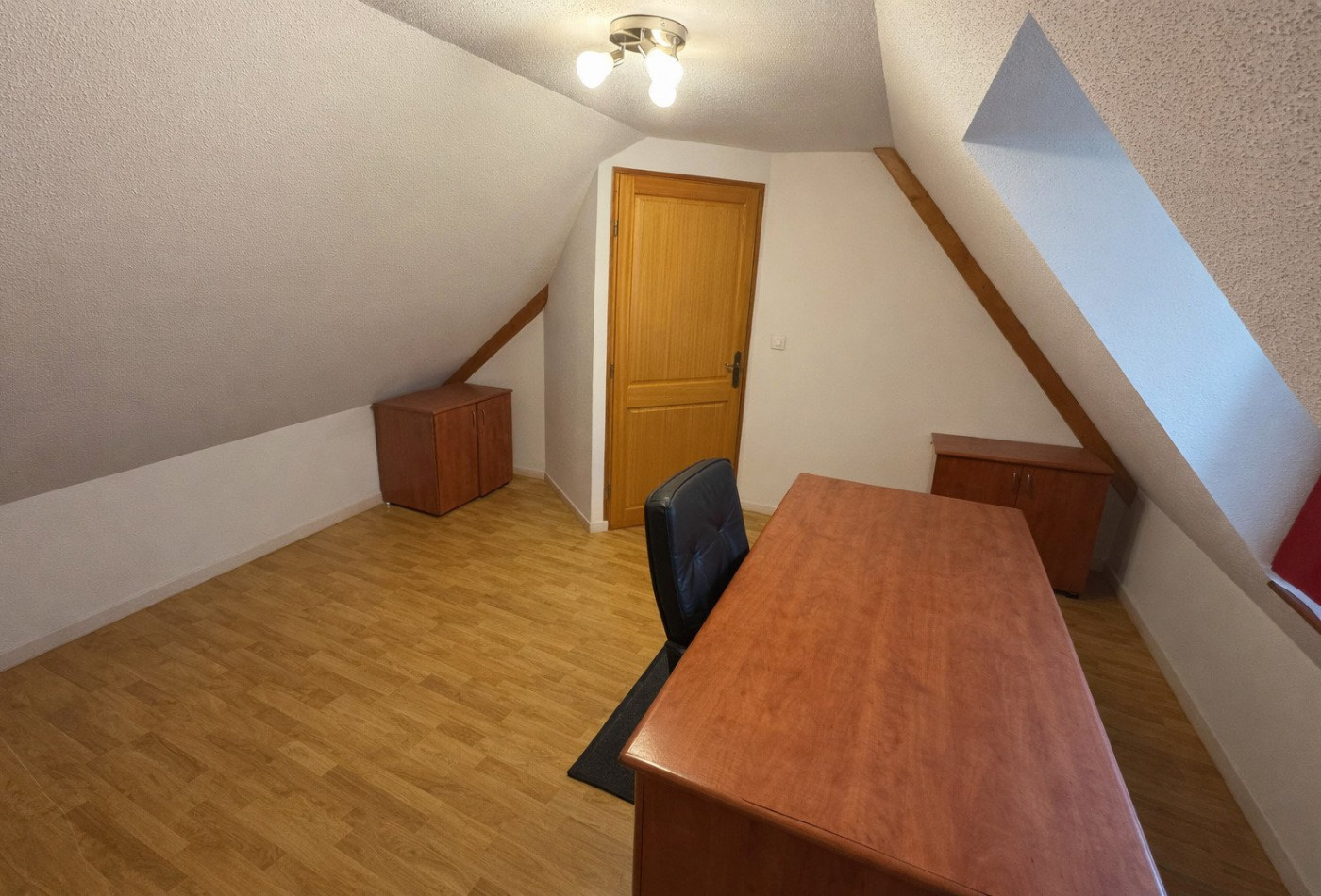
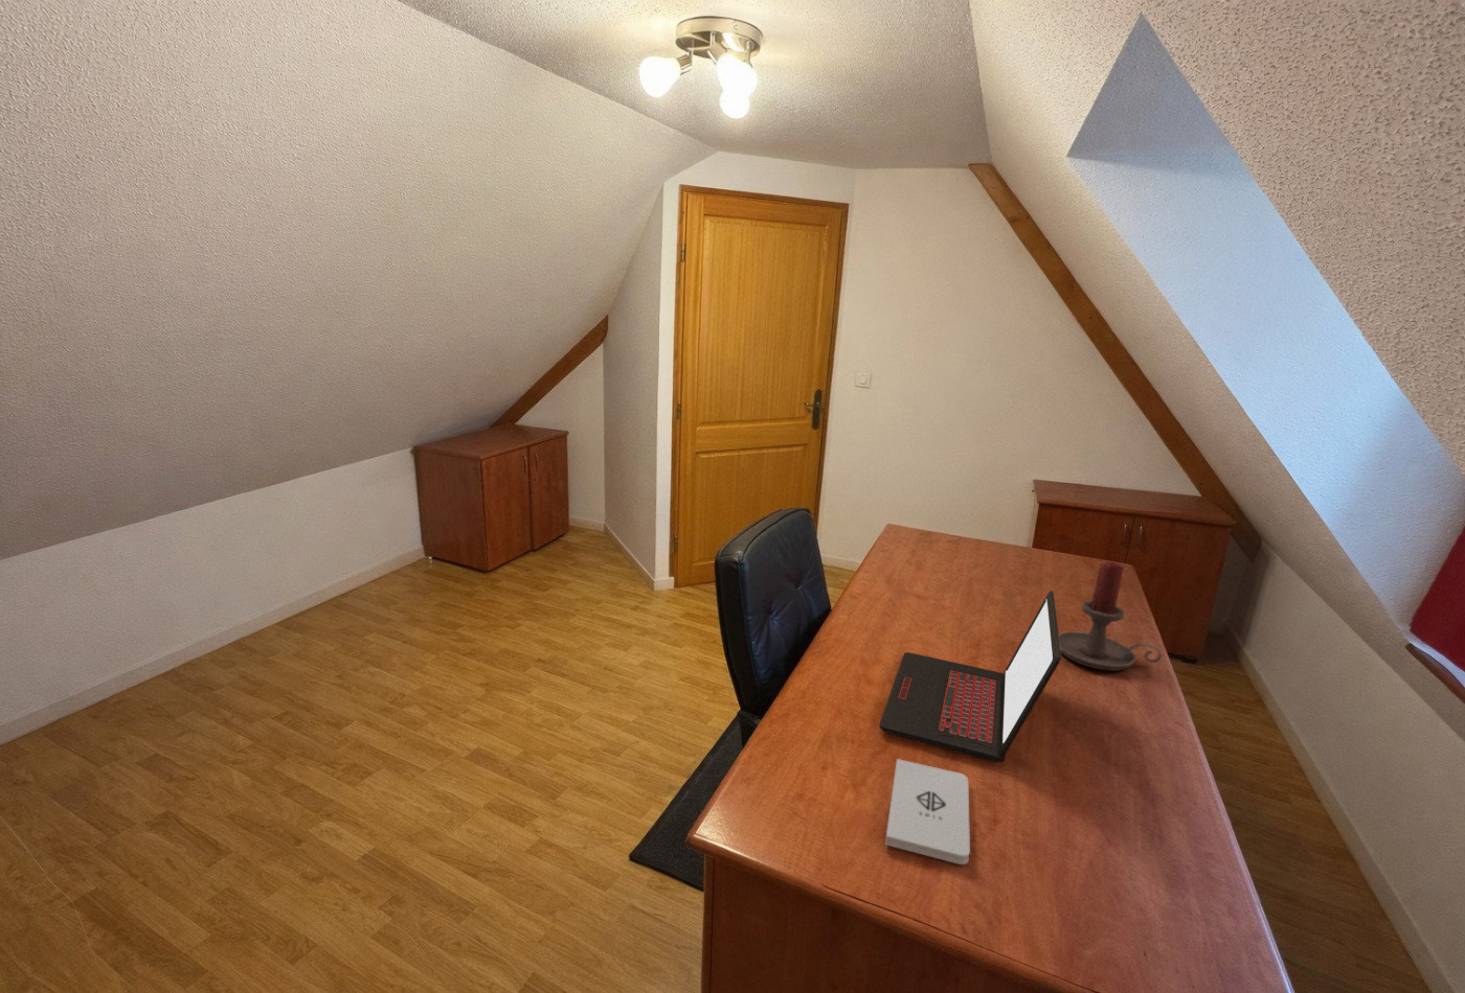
+ laptop (967, 665)
+ notepad (929, 807)
+ candle holder (1115, 612)
